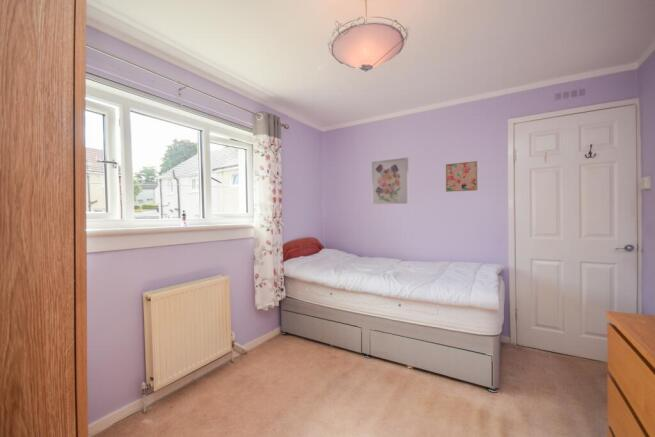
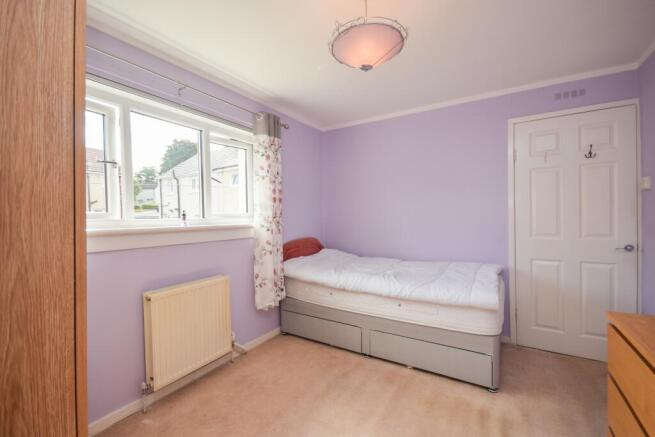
- wall art (389, 182)
- wall art (461, 177)
